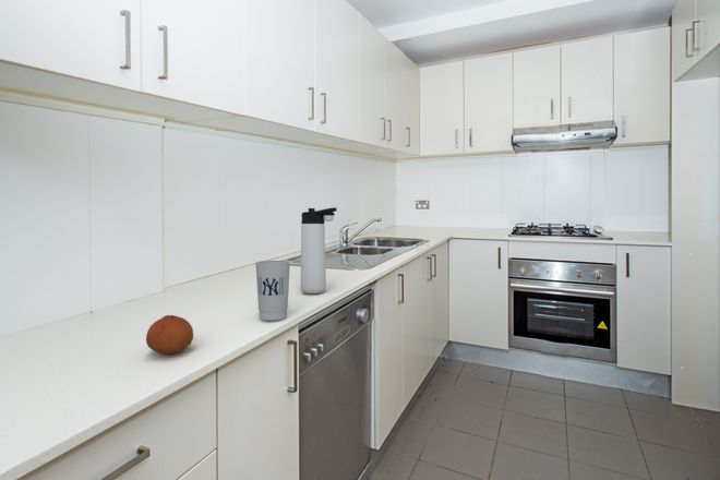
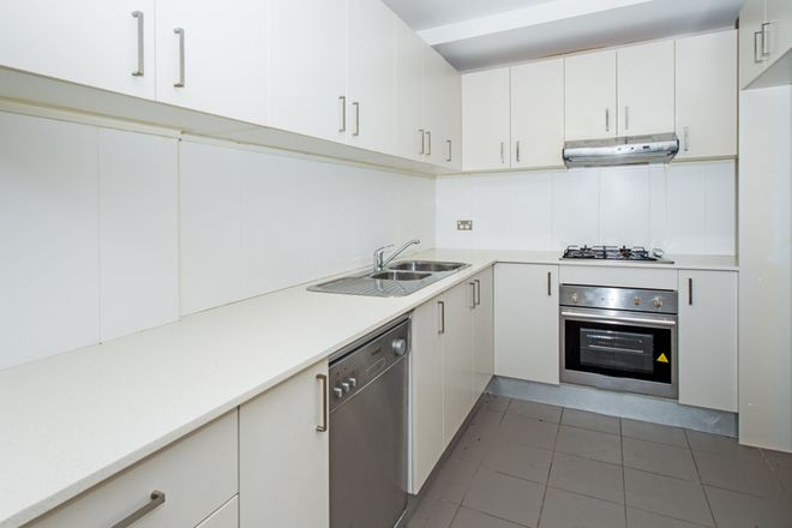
- fruit (170, 333)
- thermos bottle (319, 250)
- cup (273, 289)
